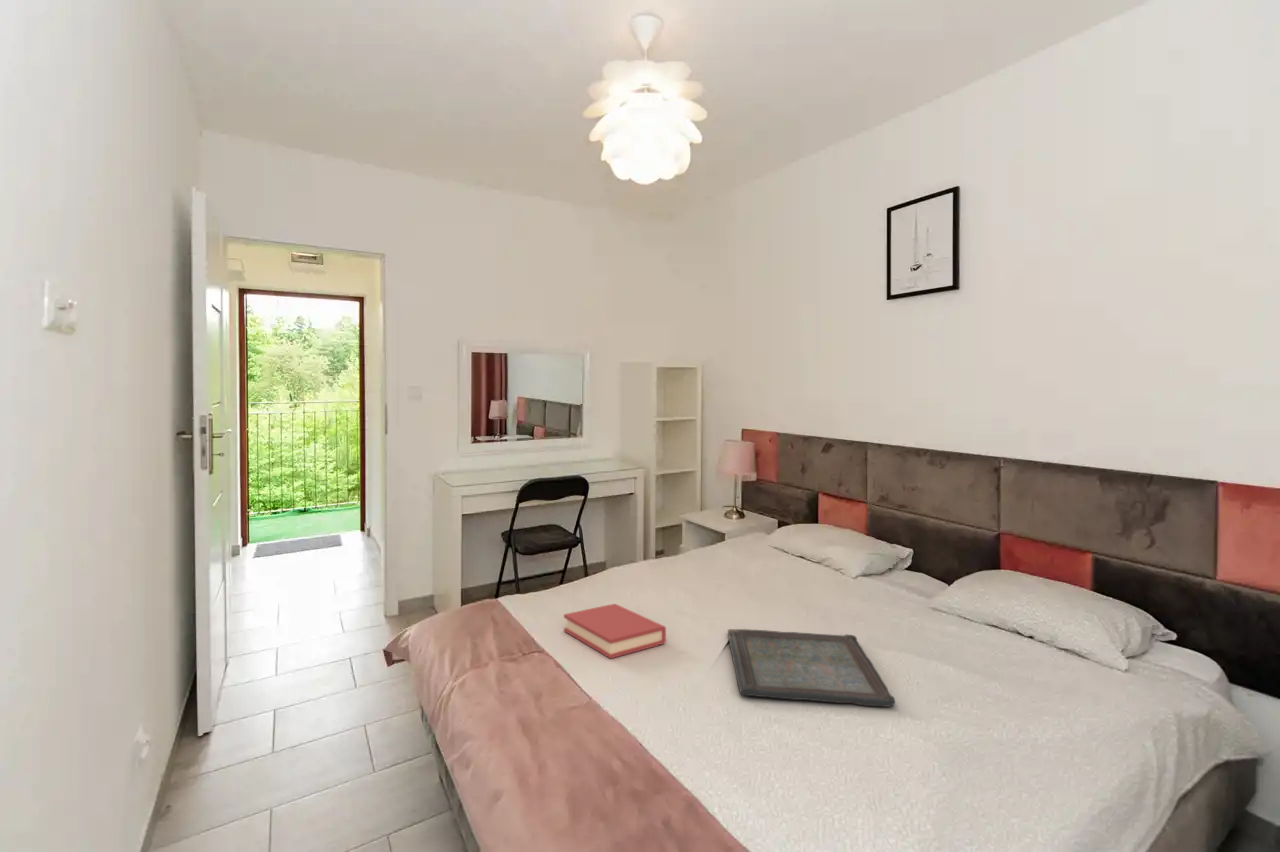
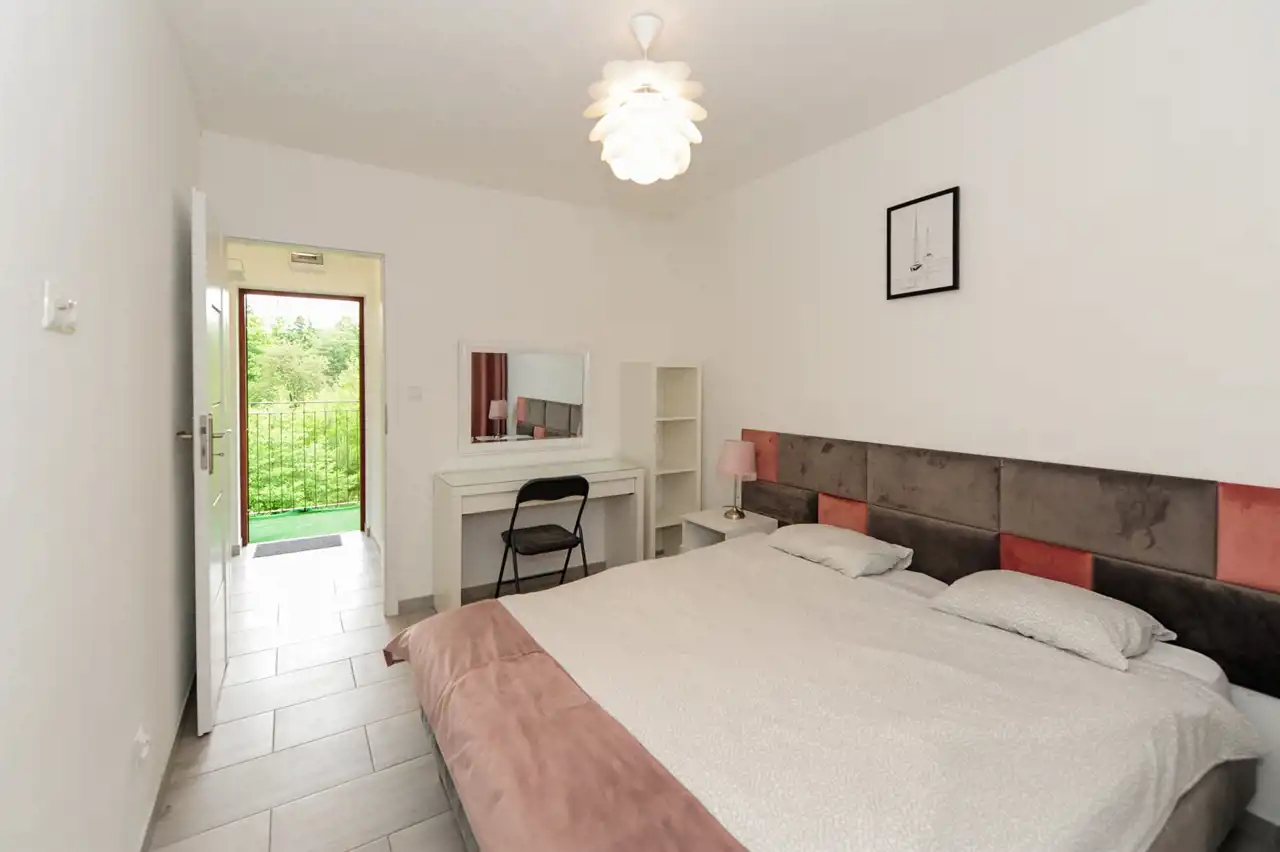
- hardback book (613, 628)
- serving tray (800, 662)
